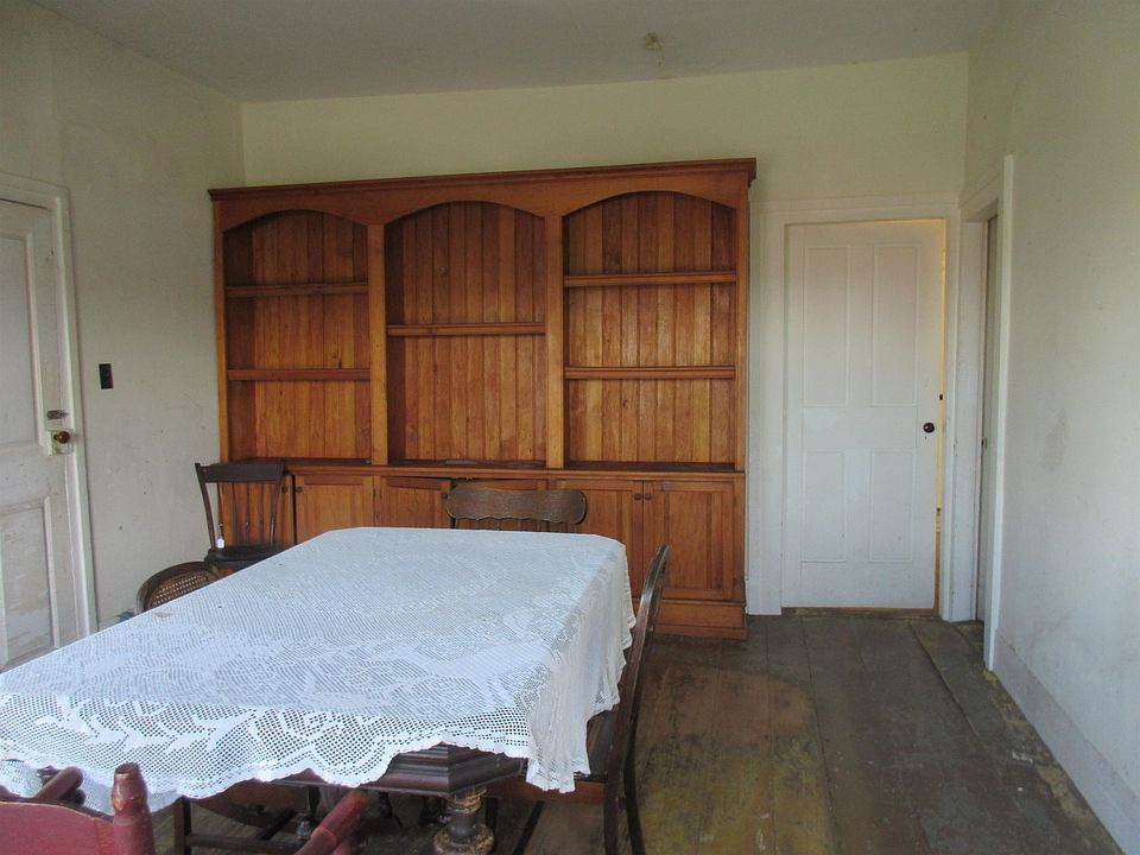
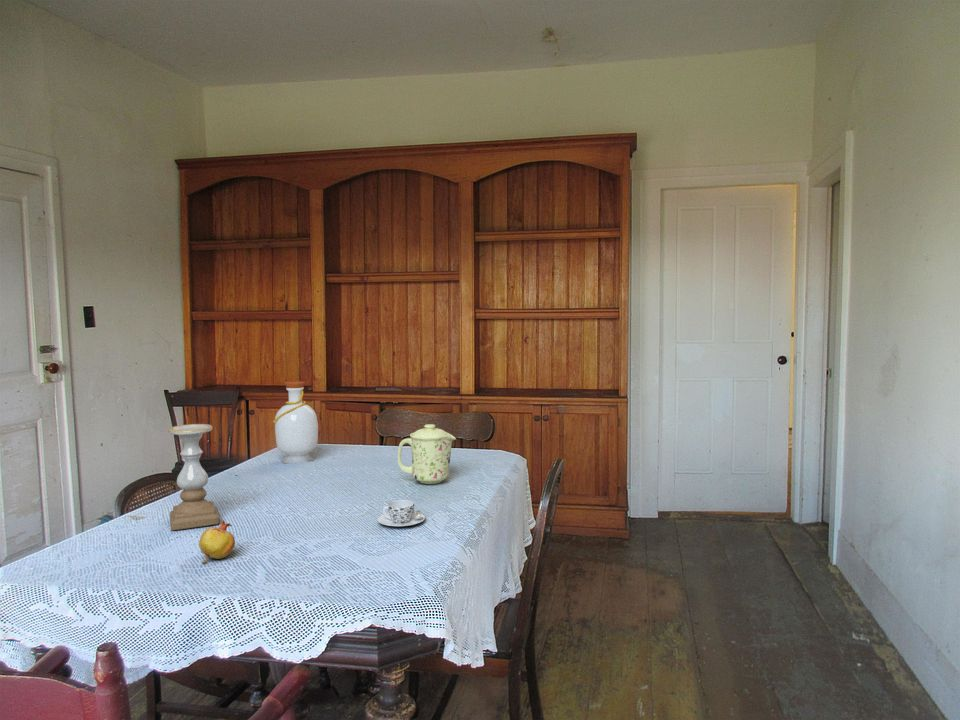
+ bottle (296, 421)
+ mug (427, 453)
+ candle holder (192, 474)
+ fruit (216, 539)
+ teacup (401, 512)
